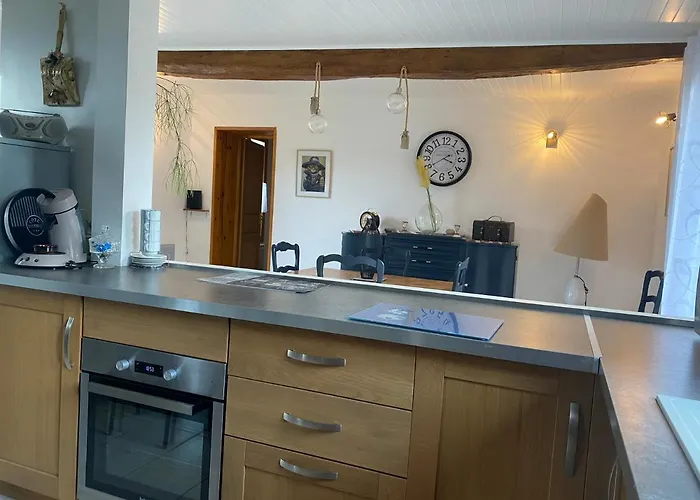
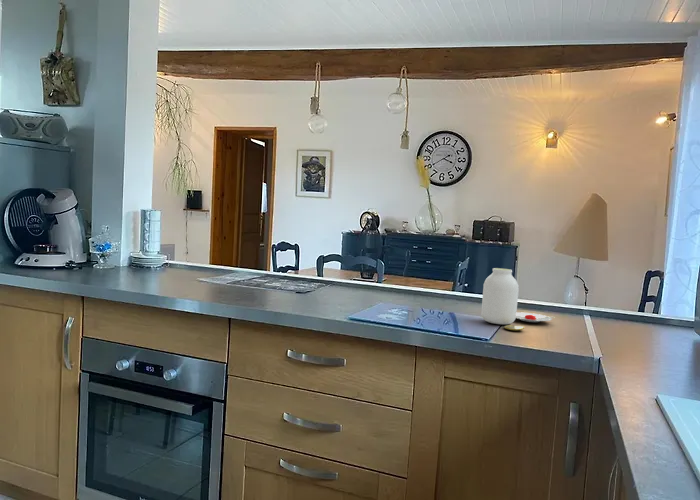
+ jar (517, 296)
